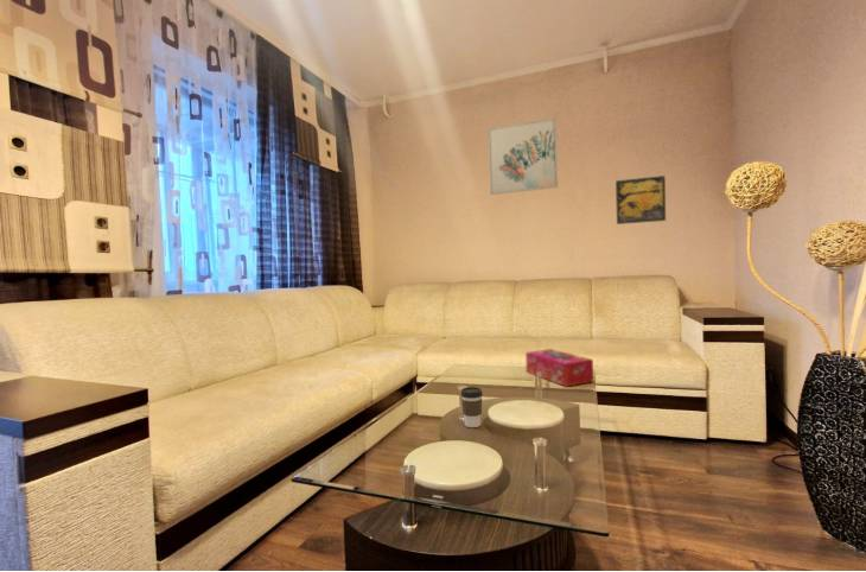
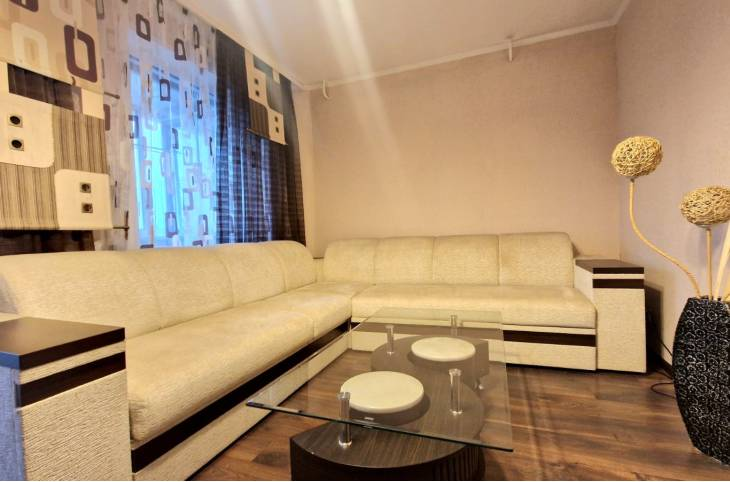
- wall art (522, 157)
- tissue box (558, 366)
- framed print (639, 199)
- coffee cup (471, 407)
